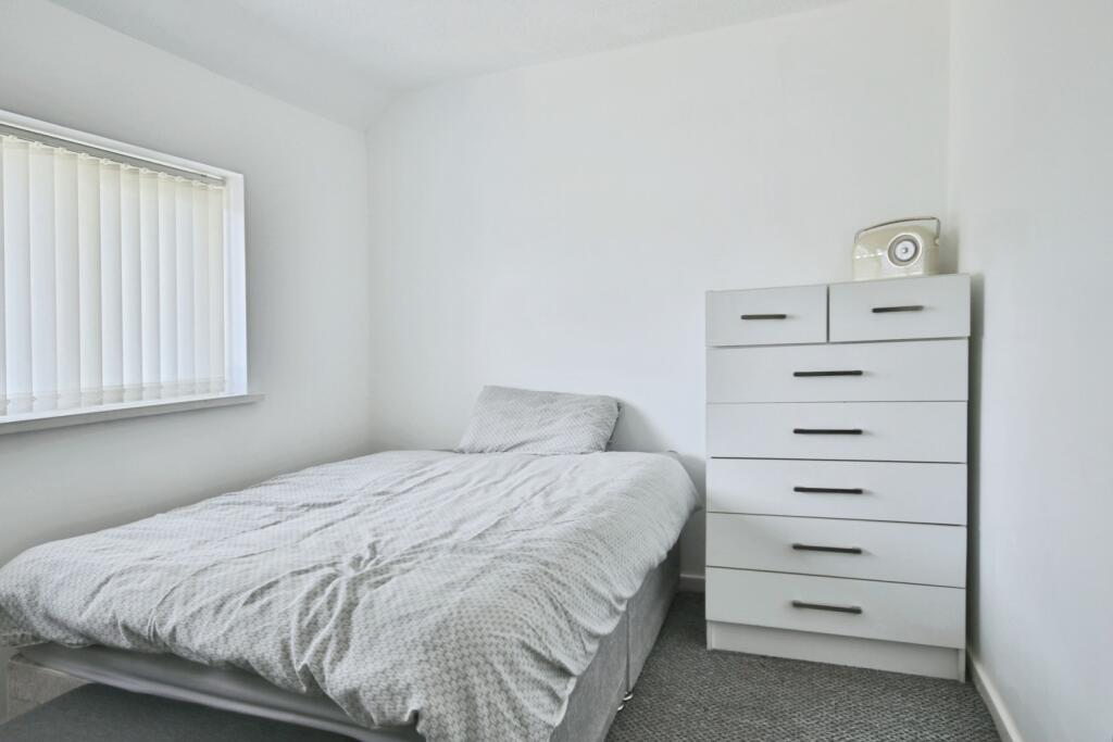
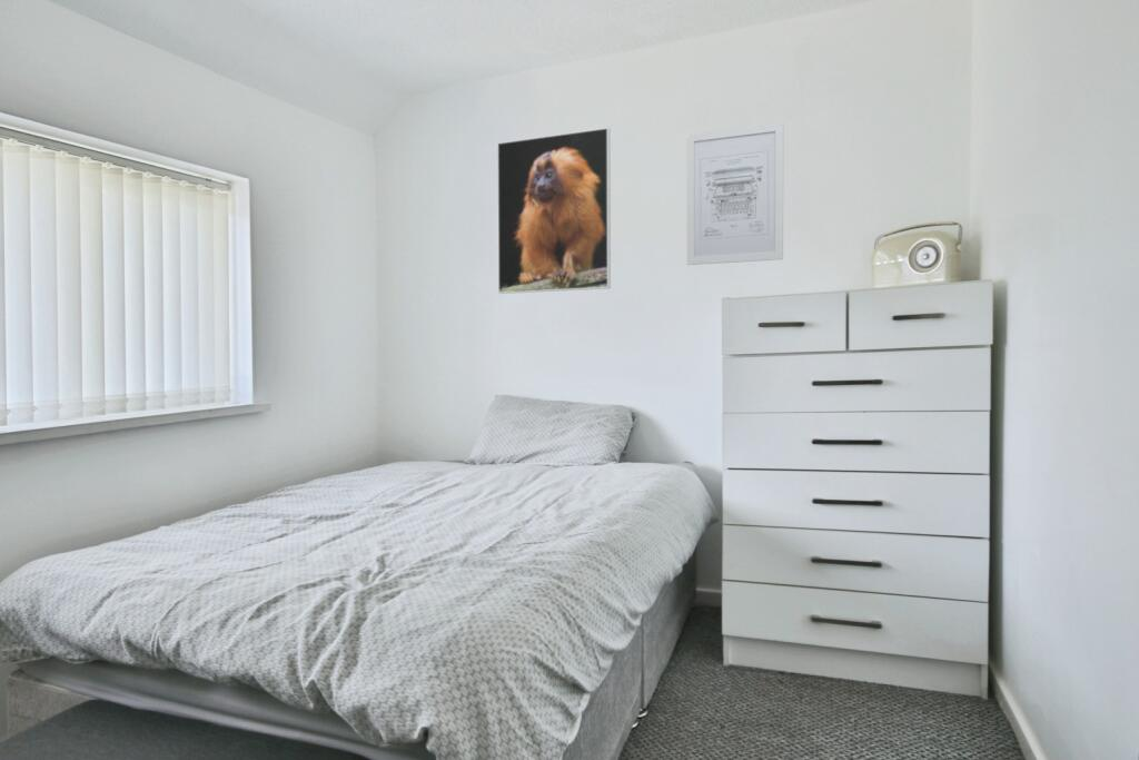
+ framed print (552, 214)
+ wall art (733, 196)
